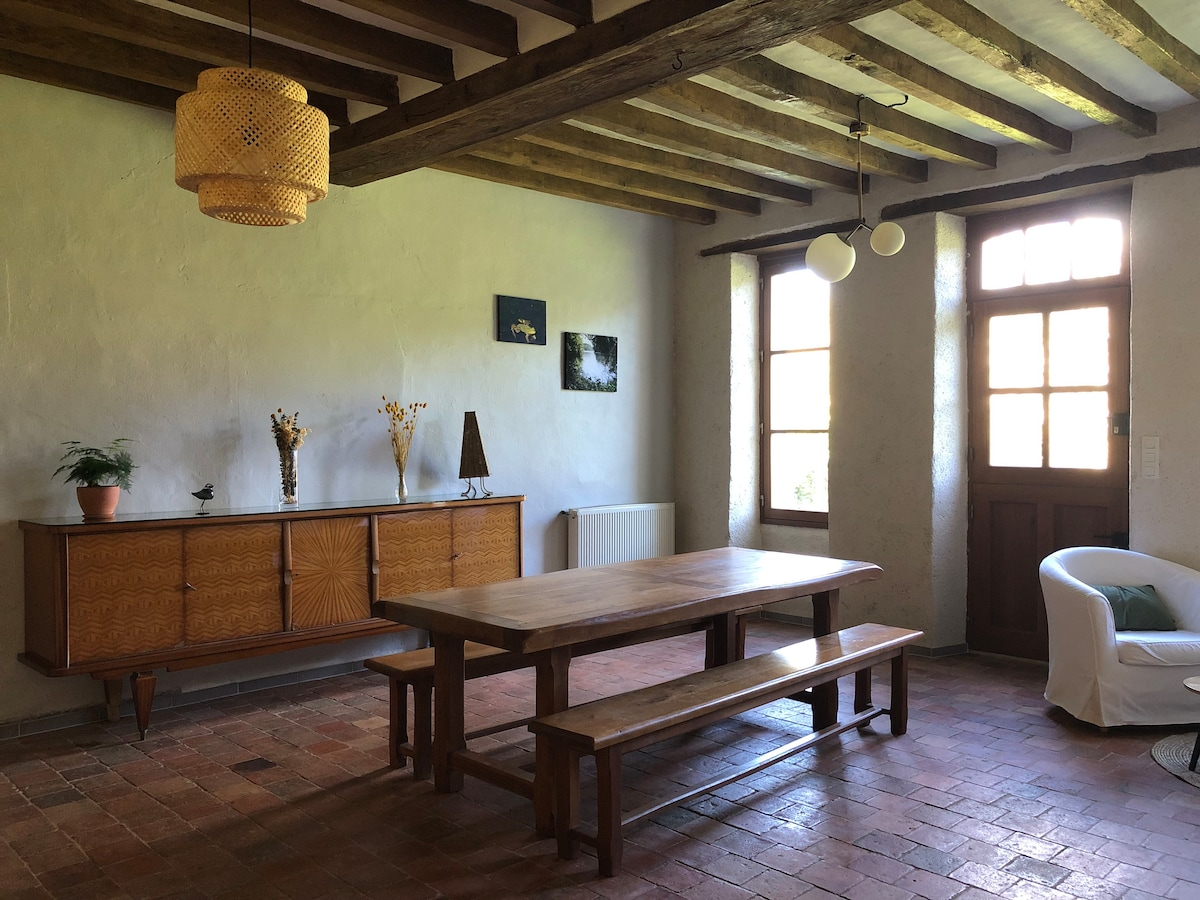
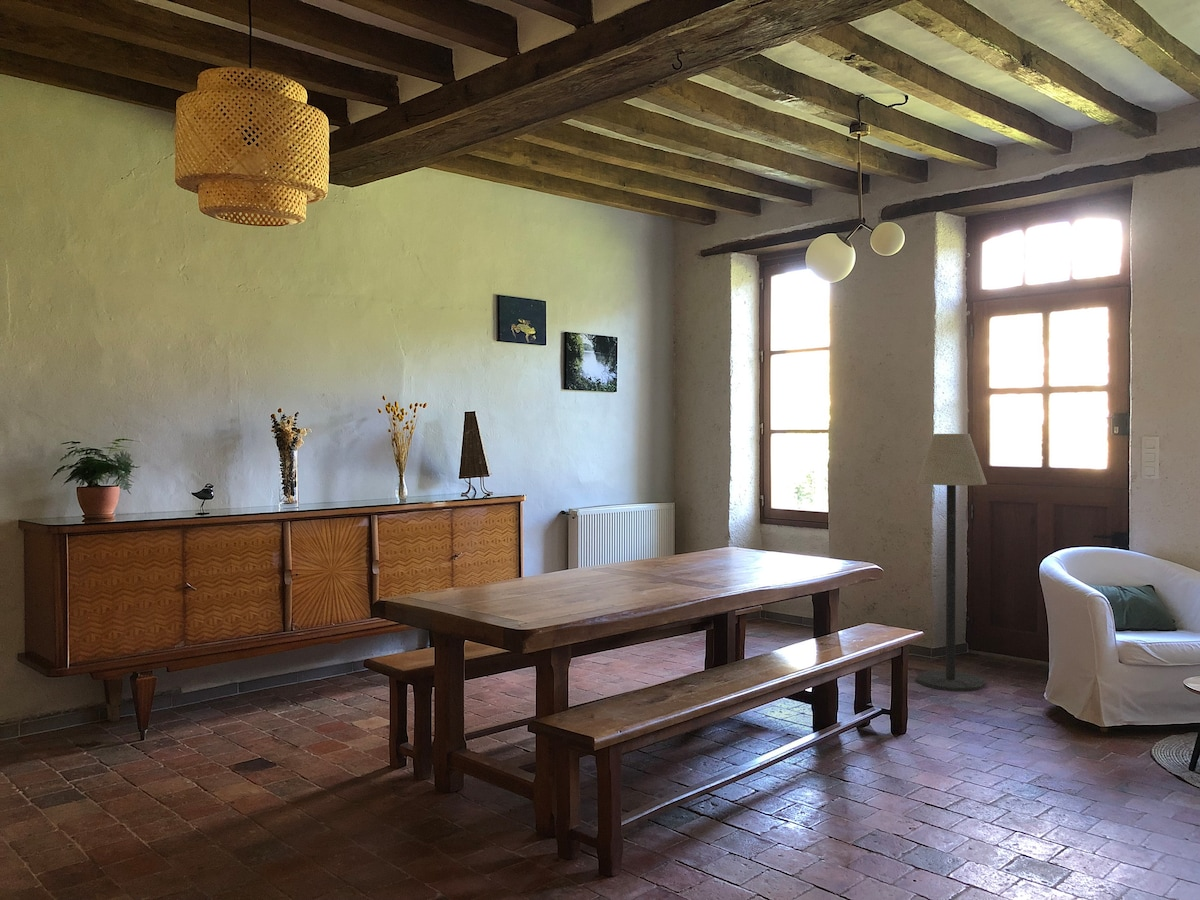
+ floor lamp (951, 558)
